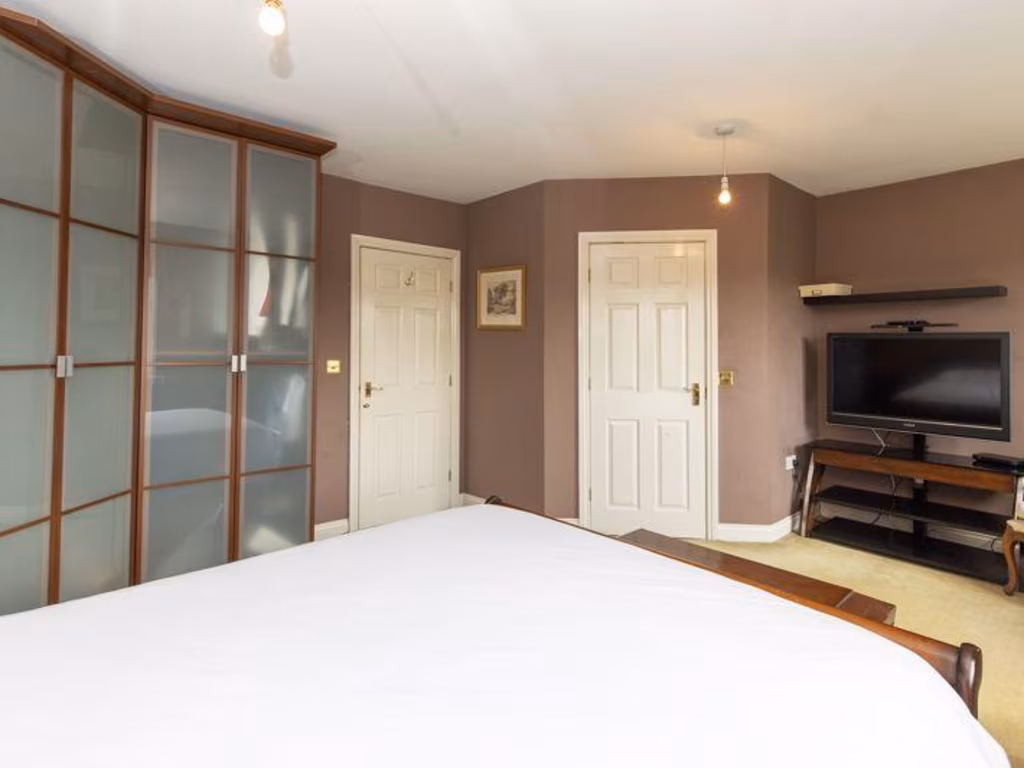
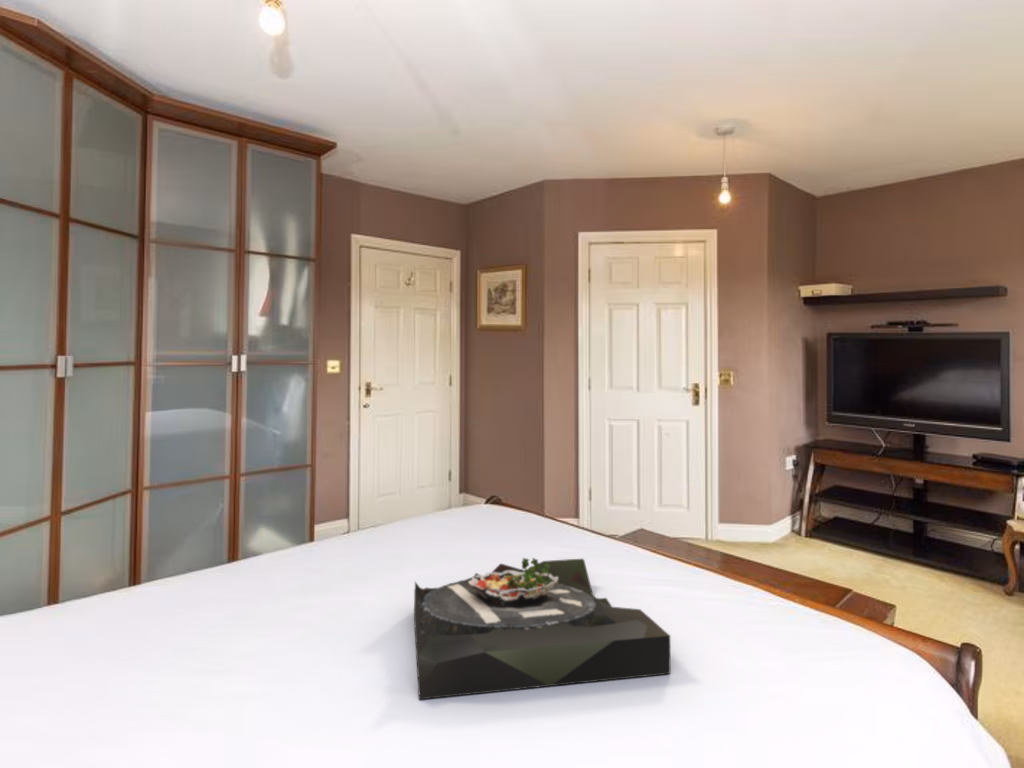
+ serving tray (520, 591)
